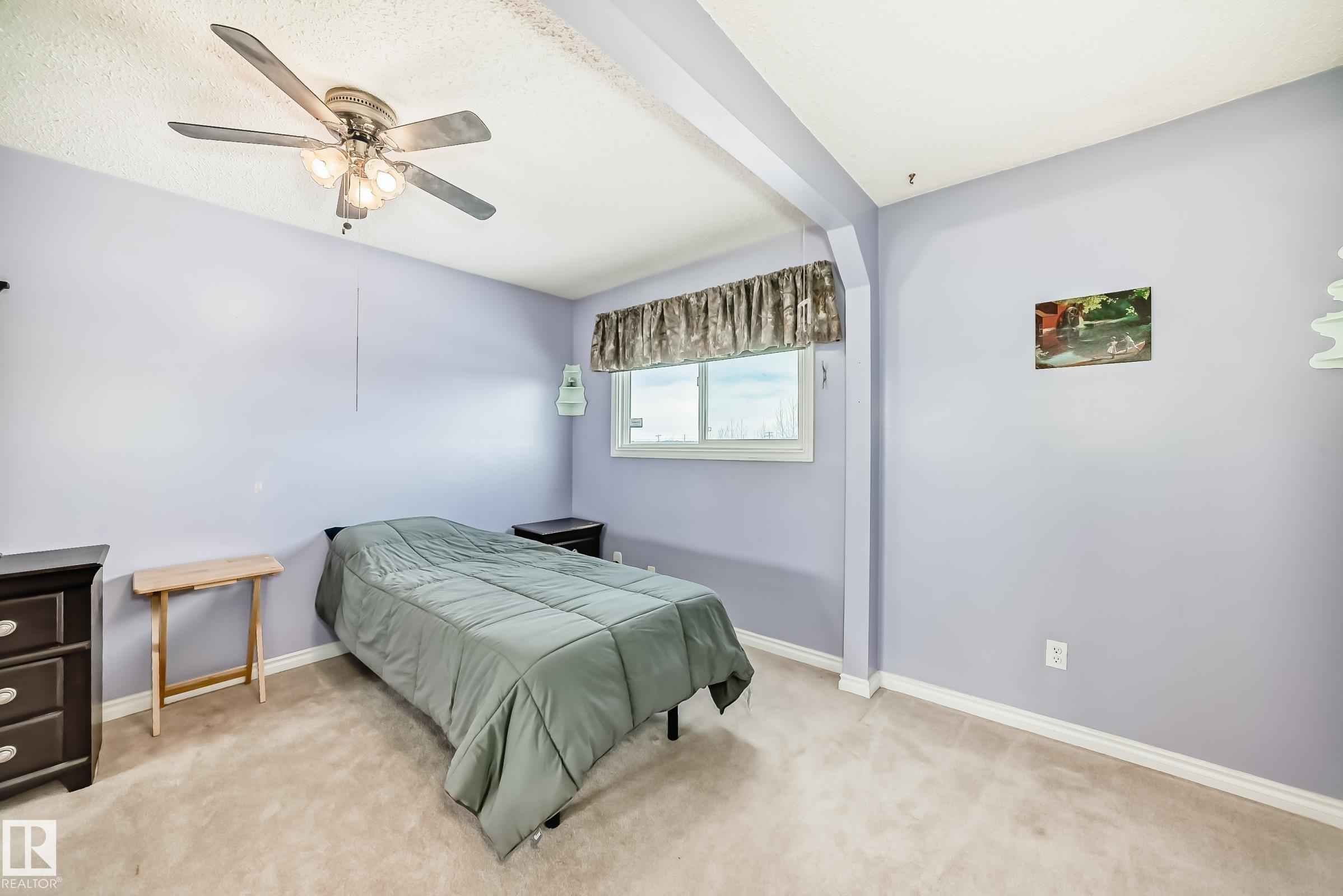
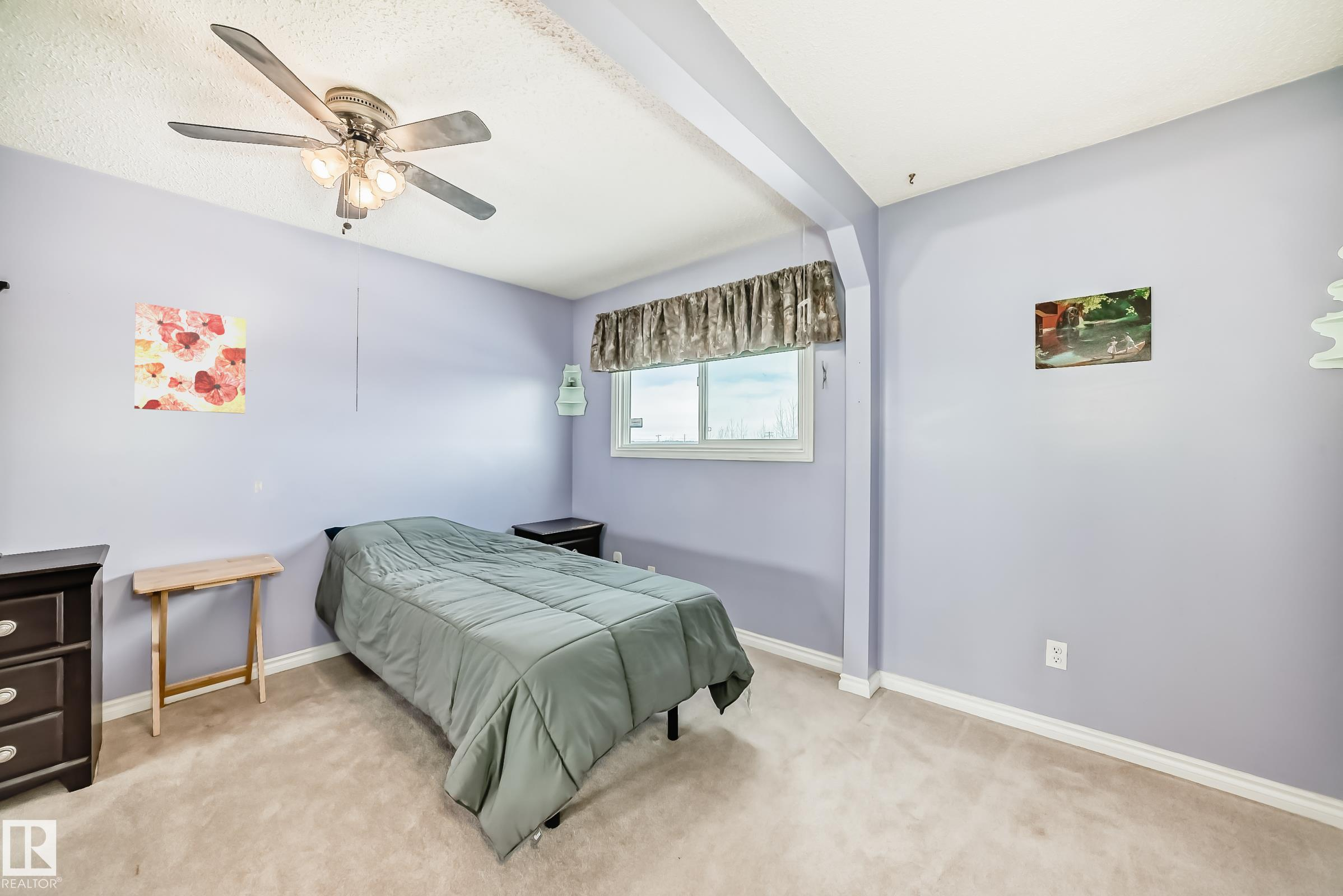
+ wall art (193, 361)
